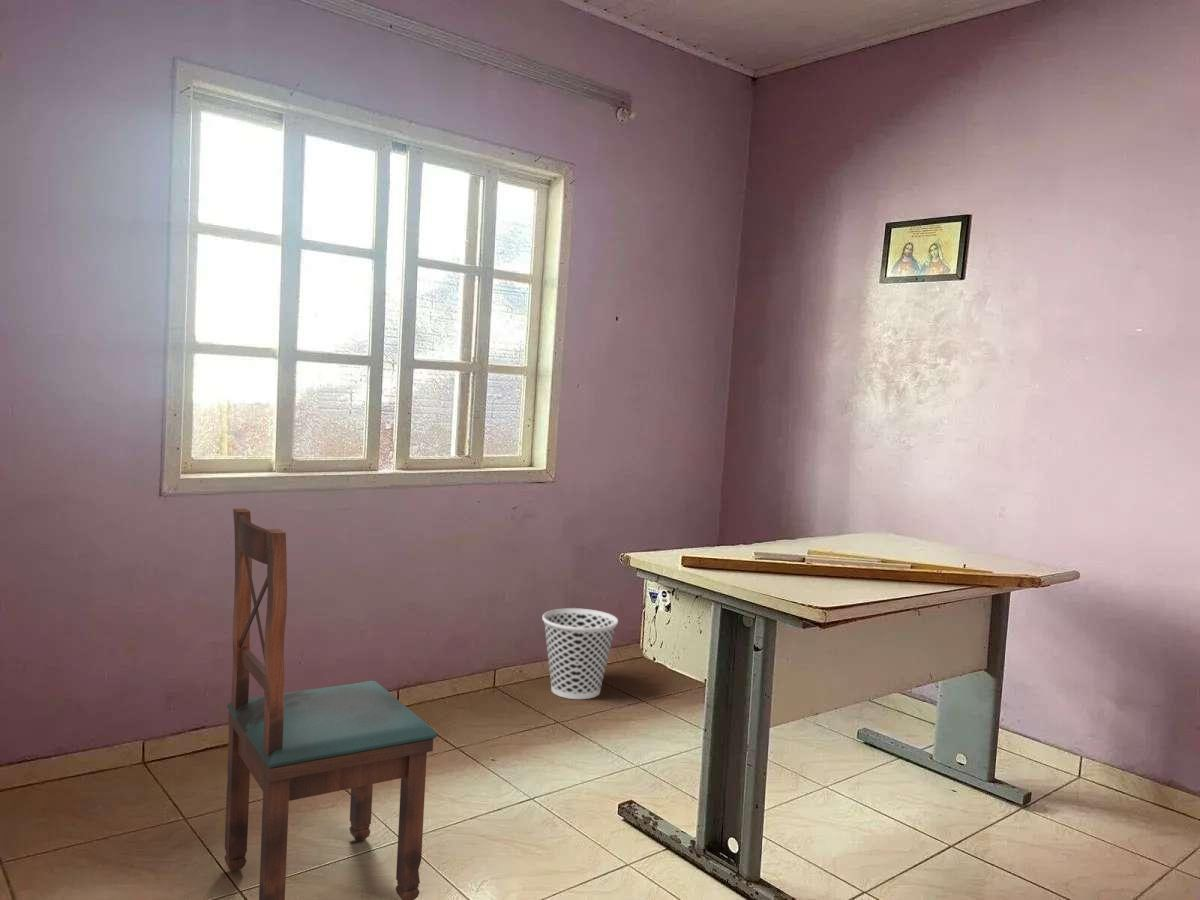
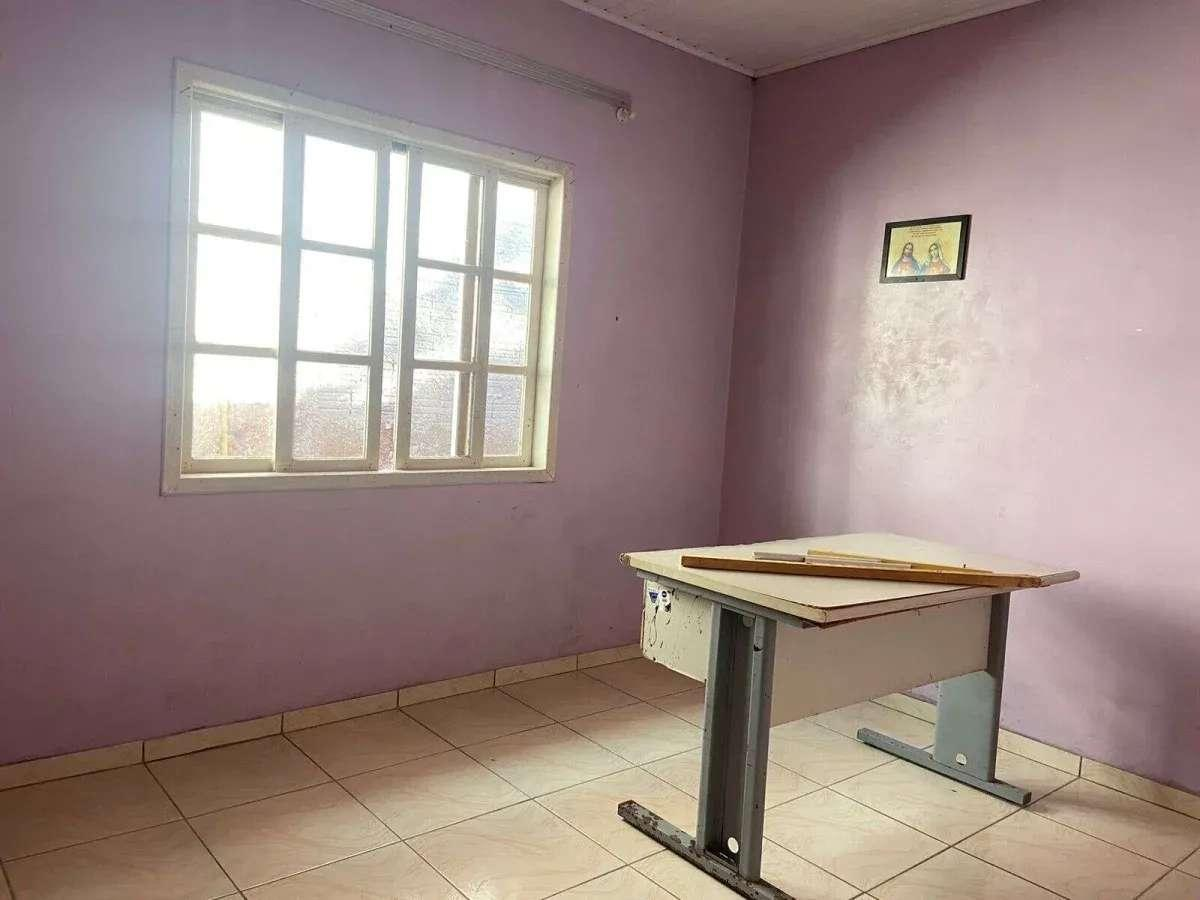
- dining chair (326, 704)
- wastebasket (578, 654)
